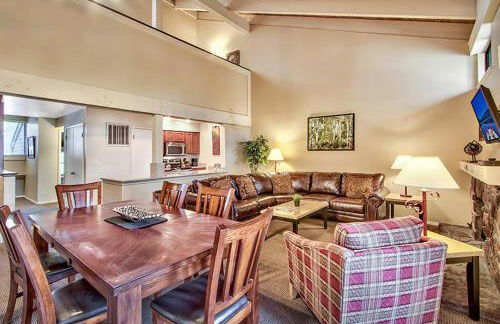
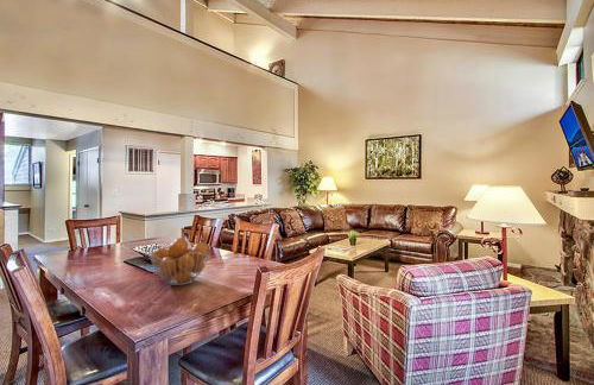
+ fruit basket (181, 260)
